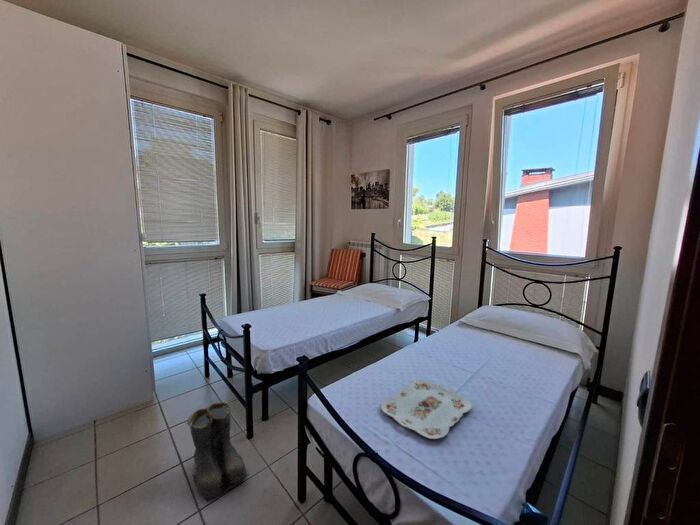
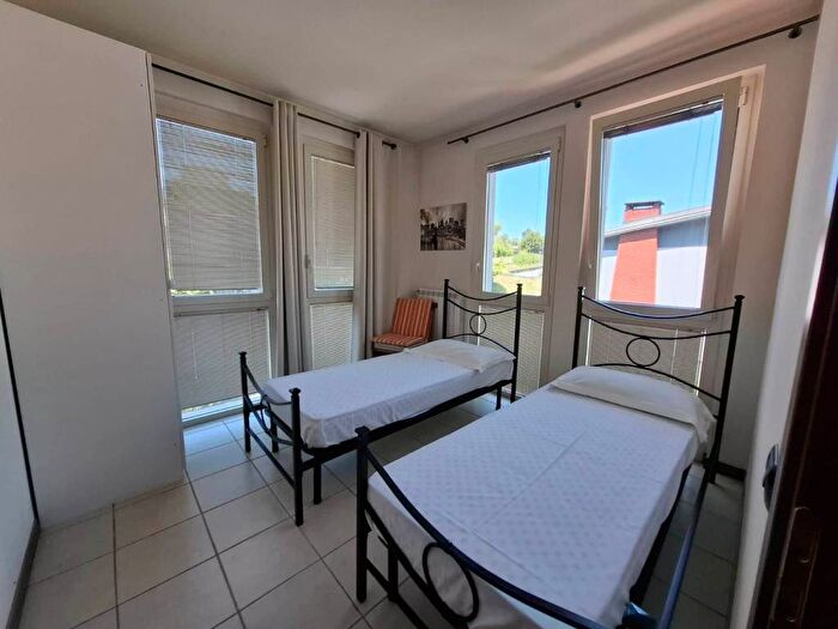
- serving tray (426, 405)
- boots (216, 446)
